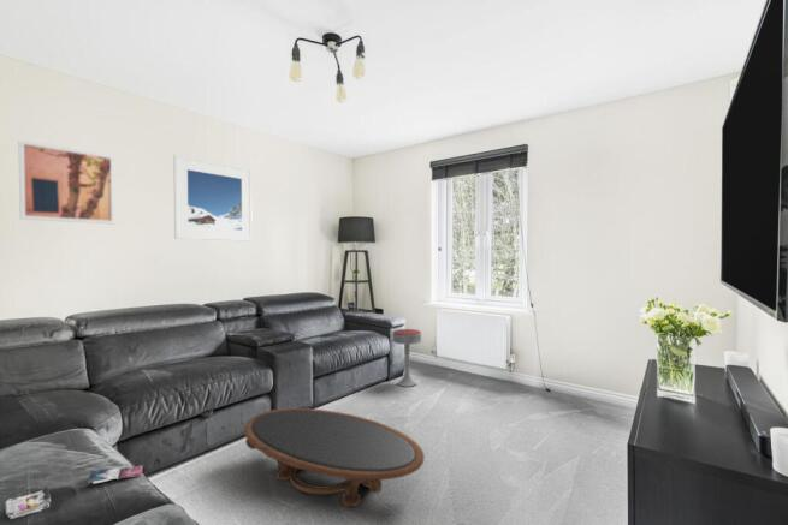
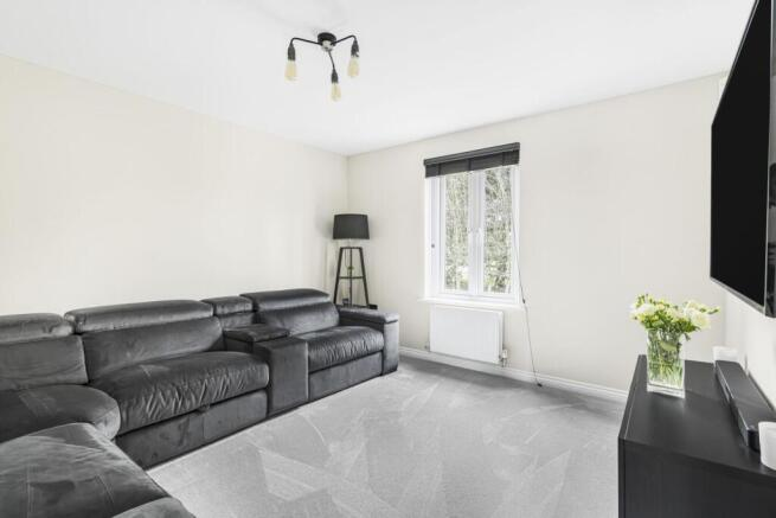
- coffee table (327, 457)
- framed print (215, 201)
- wall art (70, 185)
- magazine (88, 482)
- bar stool (407, 357)
